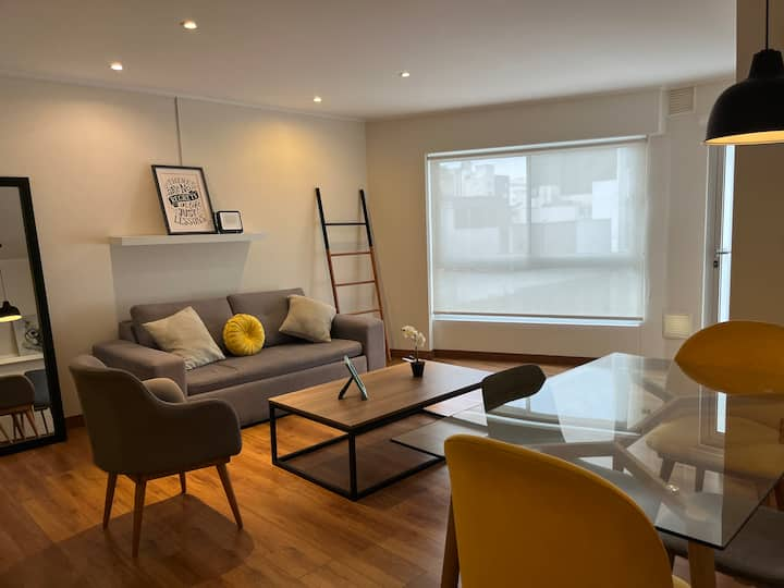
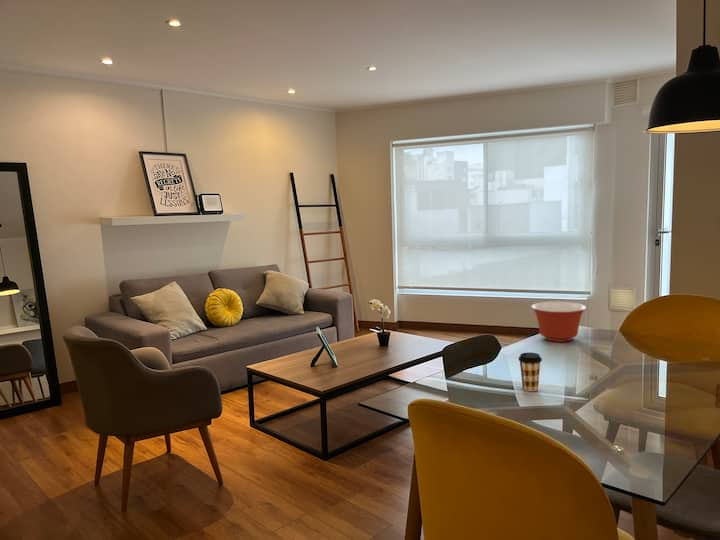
+ mixing bowl (558, 322)
+ coffee cup (530, 371)
